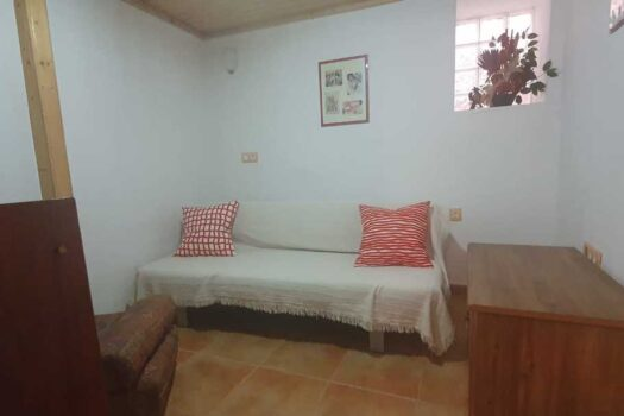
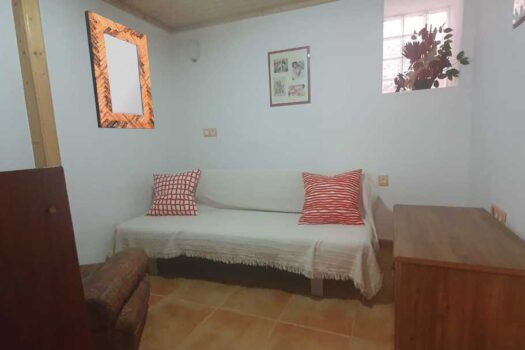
+ home mirror (124, 77)
